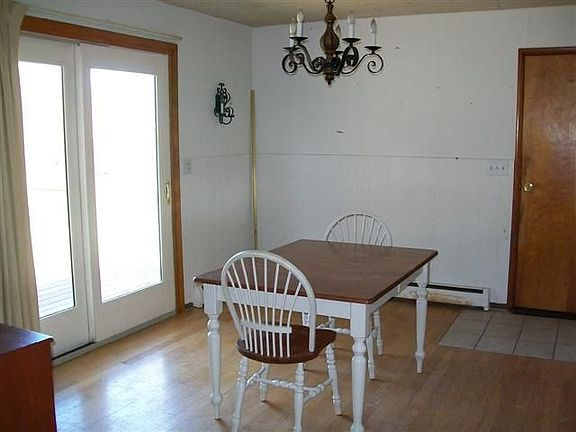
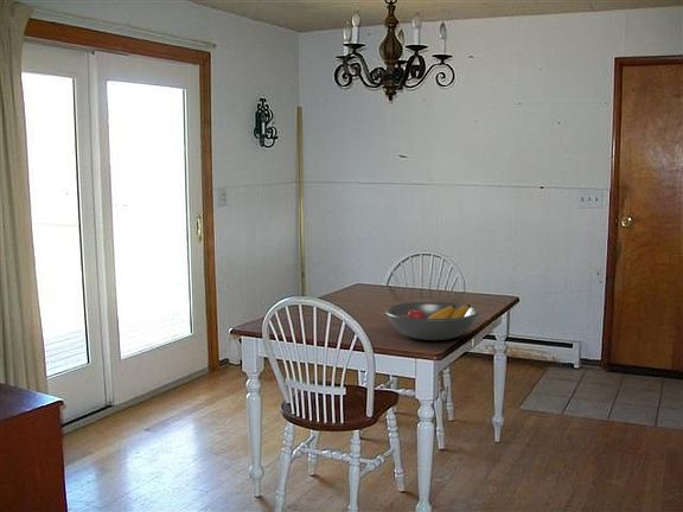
+ fruit bowl (432, 319)
